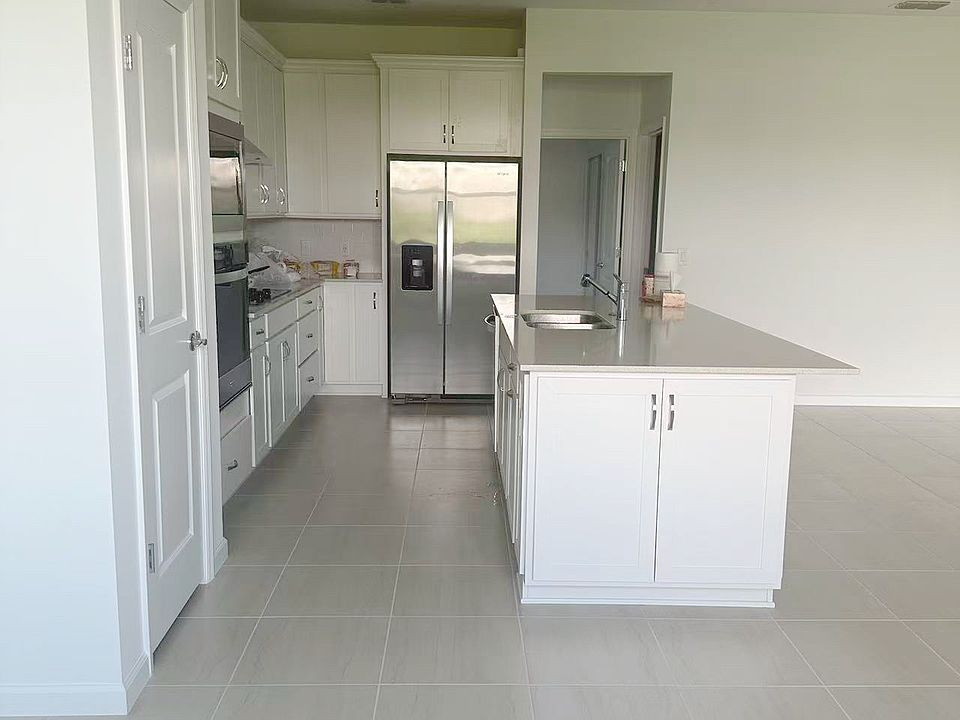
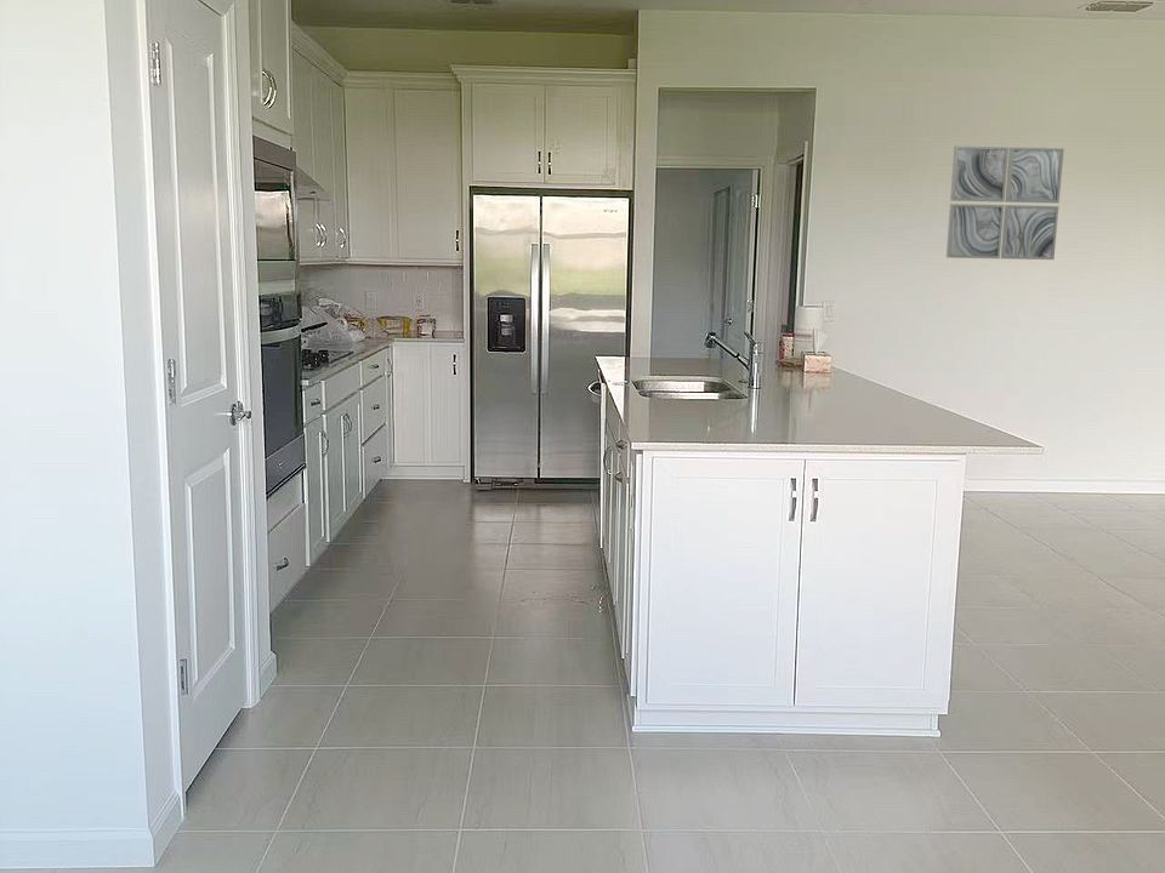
+ wall art (1005, 201)
